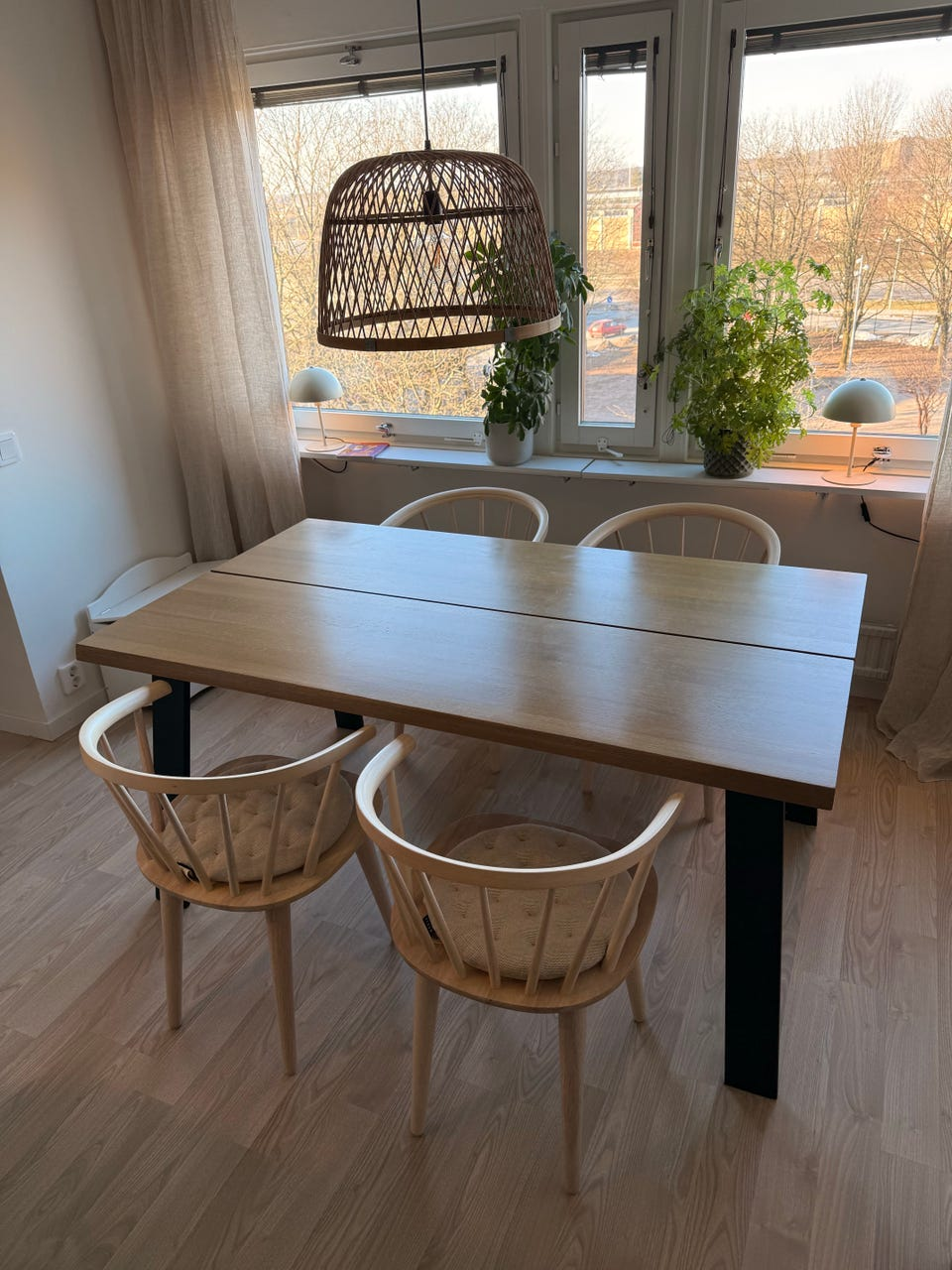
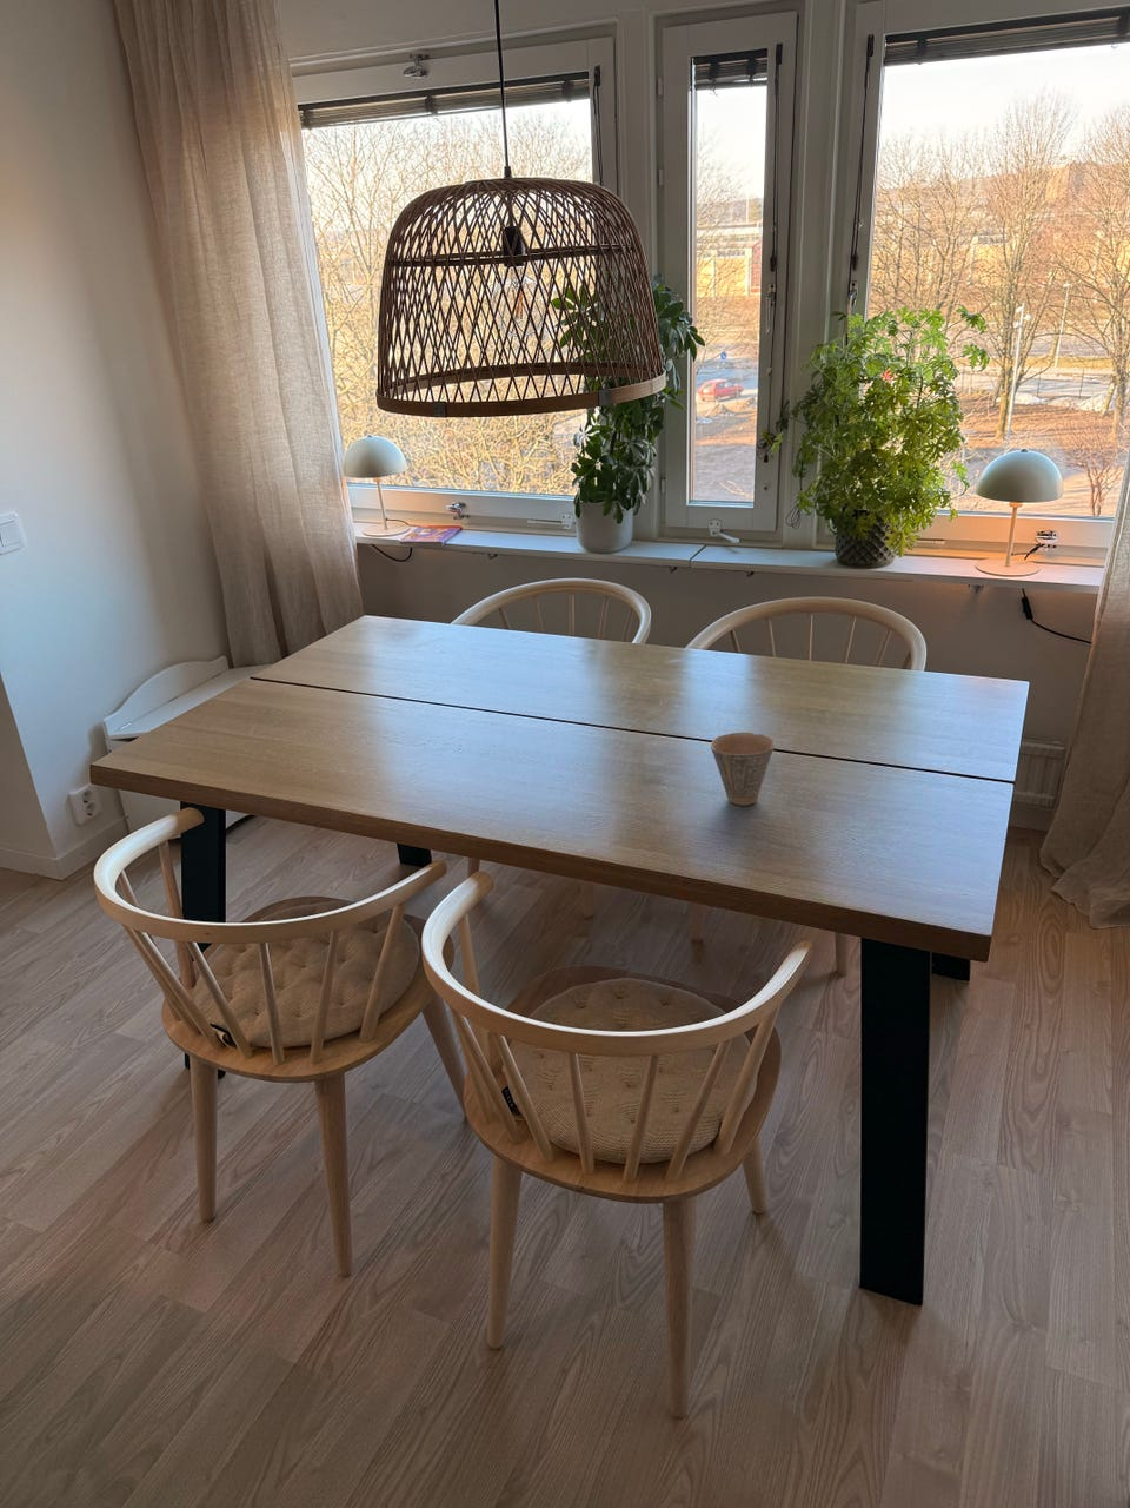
+ cup (742, 771)
